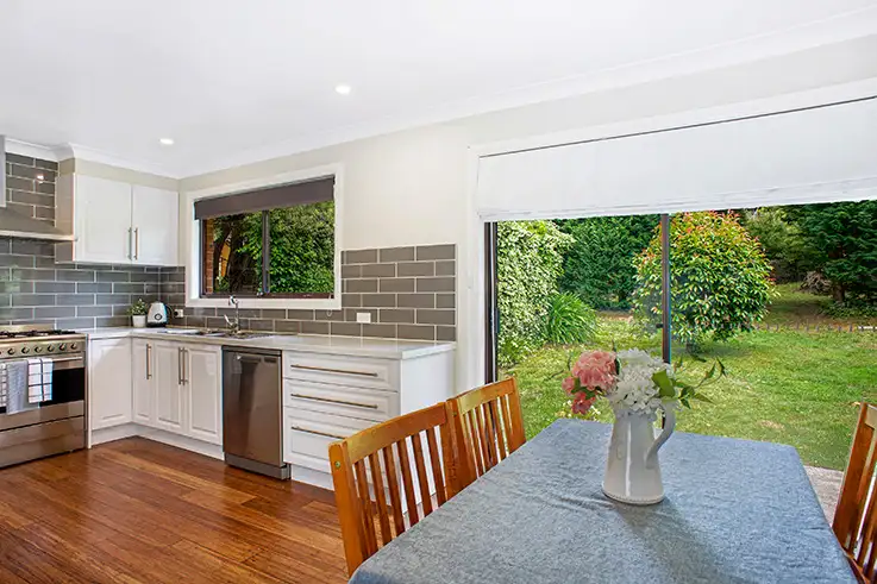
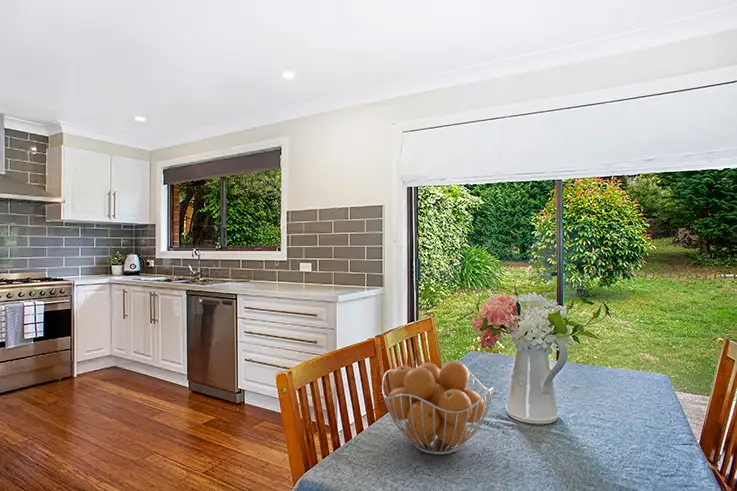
+ fruit basket (436, 403)
